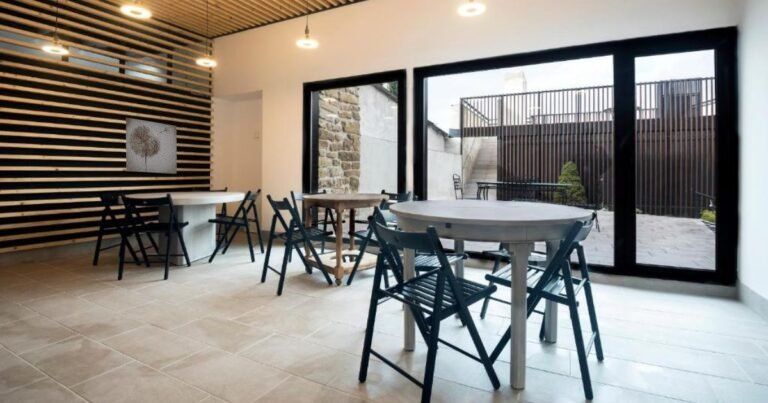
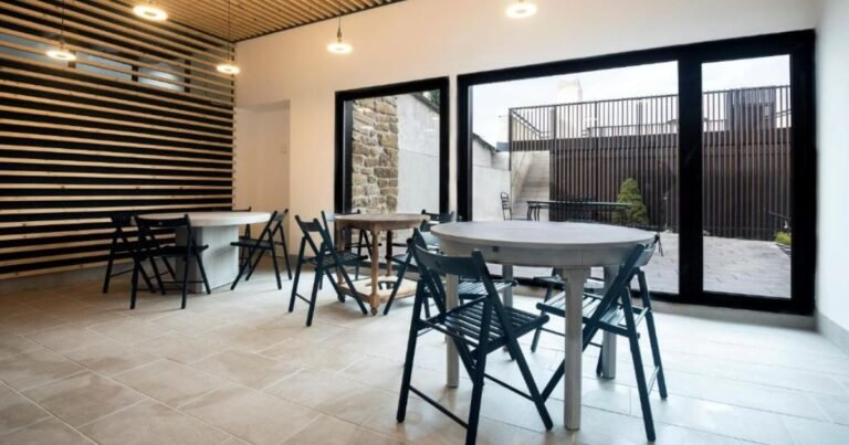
- wall art (152, 147)
